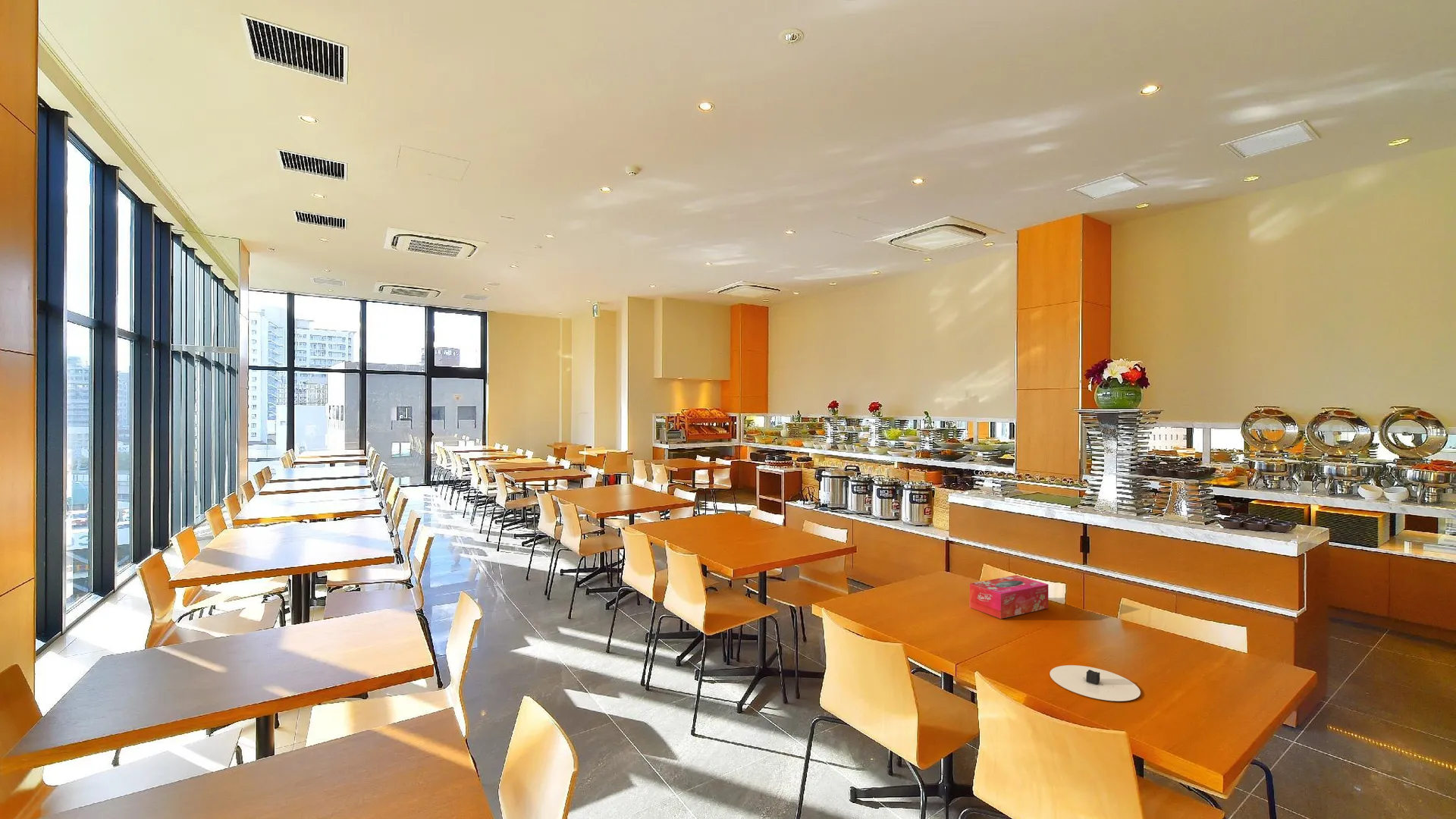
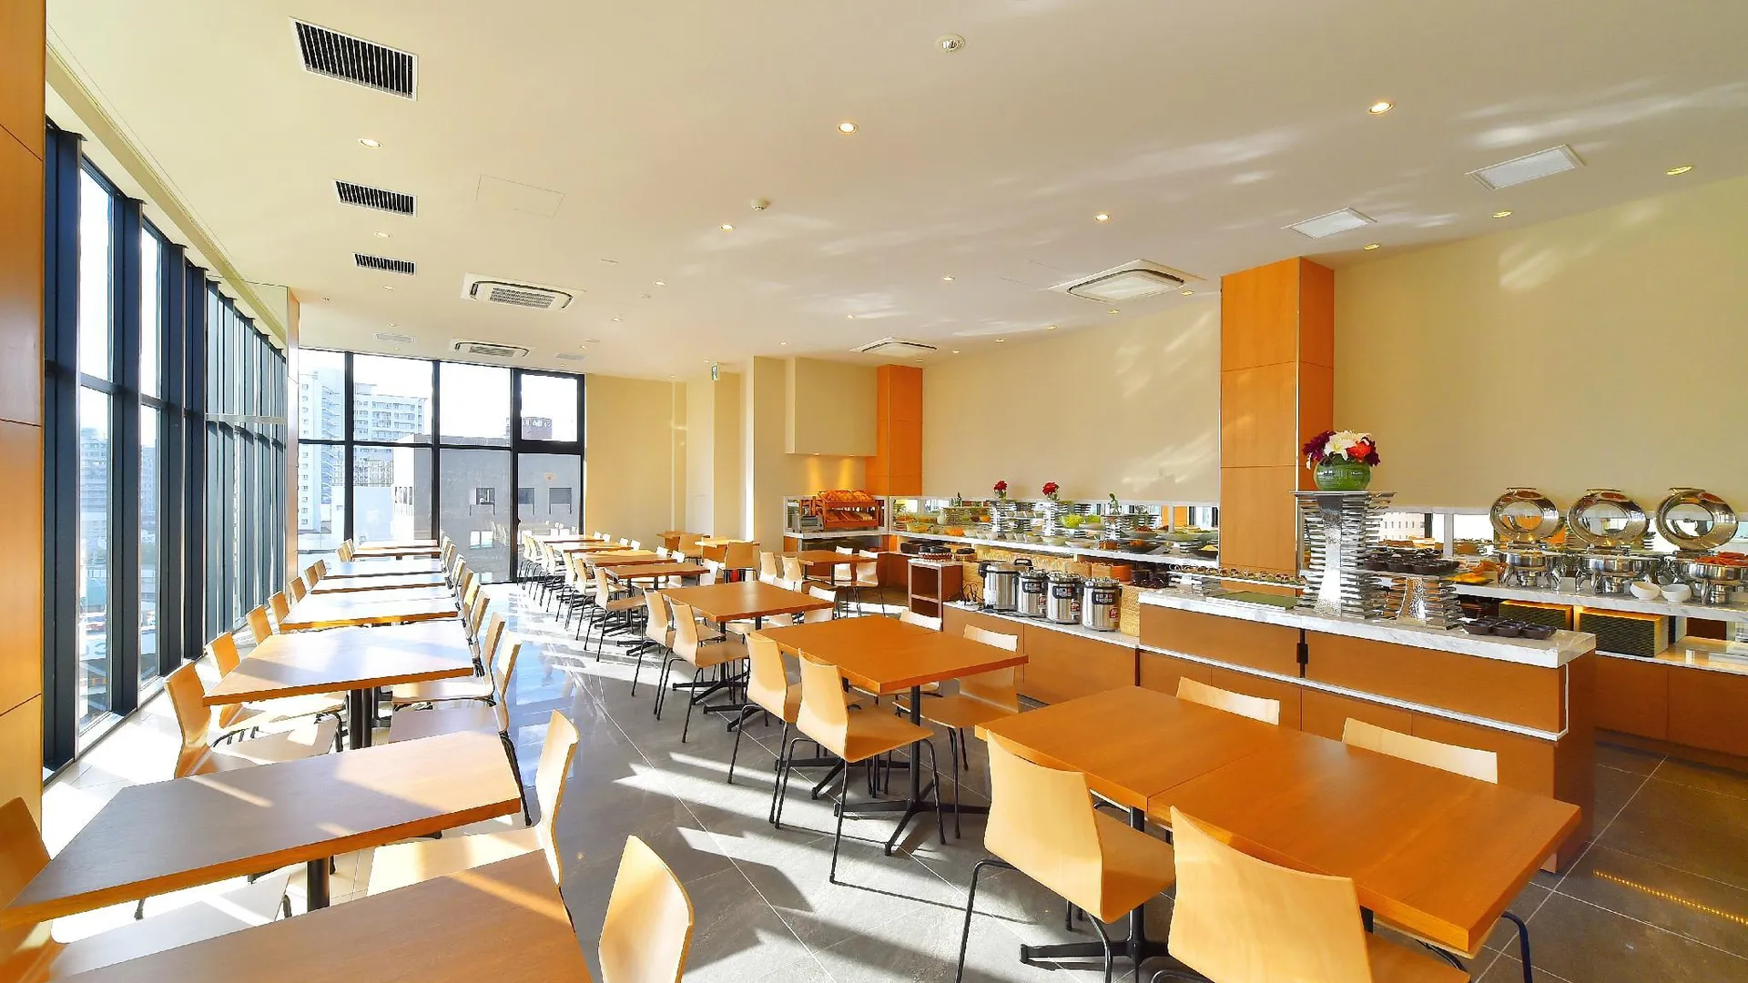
- tissue box (1009, 595)
- plate (1093, 677)
